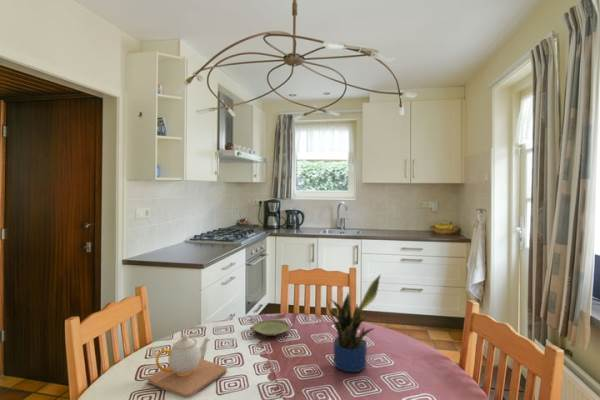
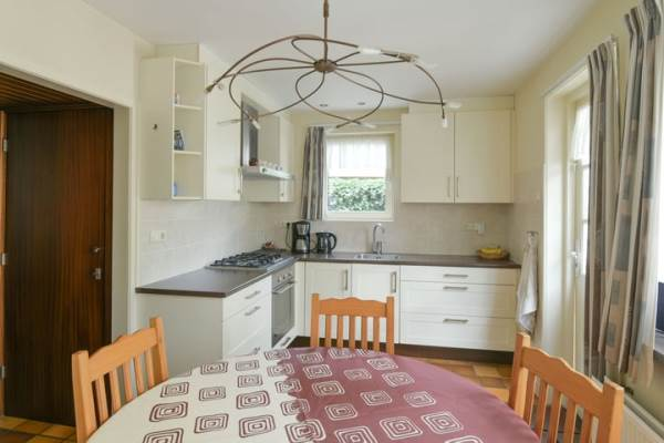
- plate (271, 328)
- teapot (188, 355)
- potted plant (354, 318)
